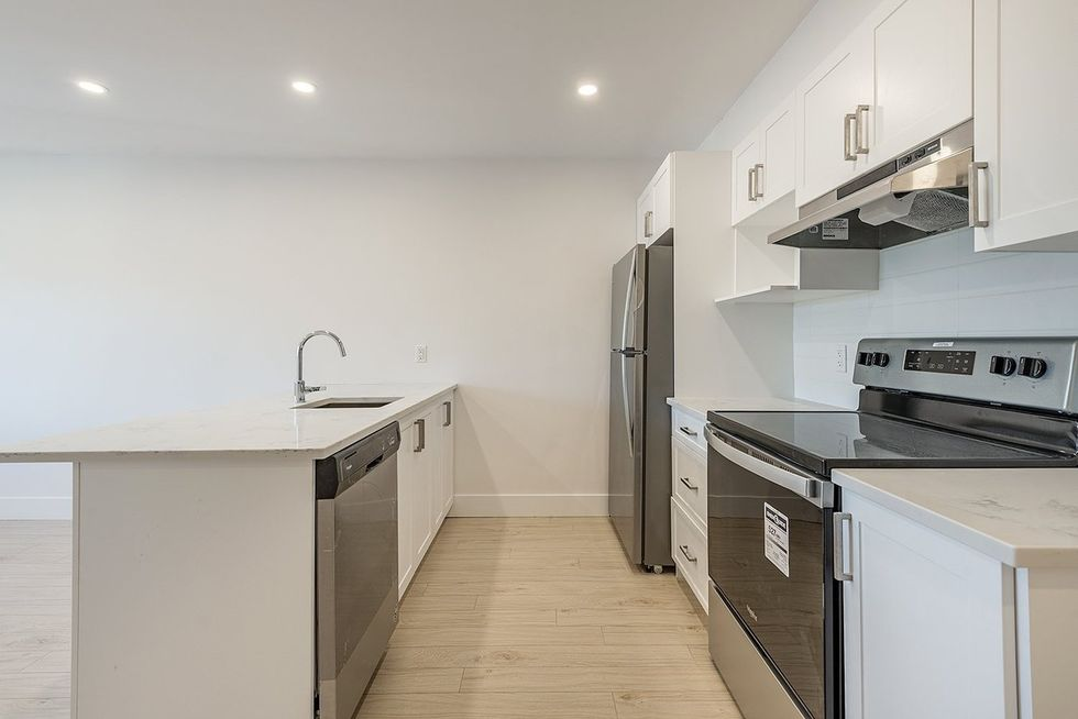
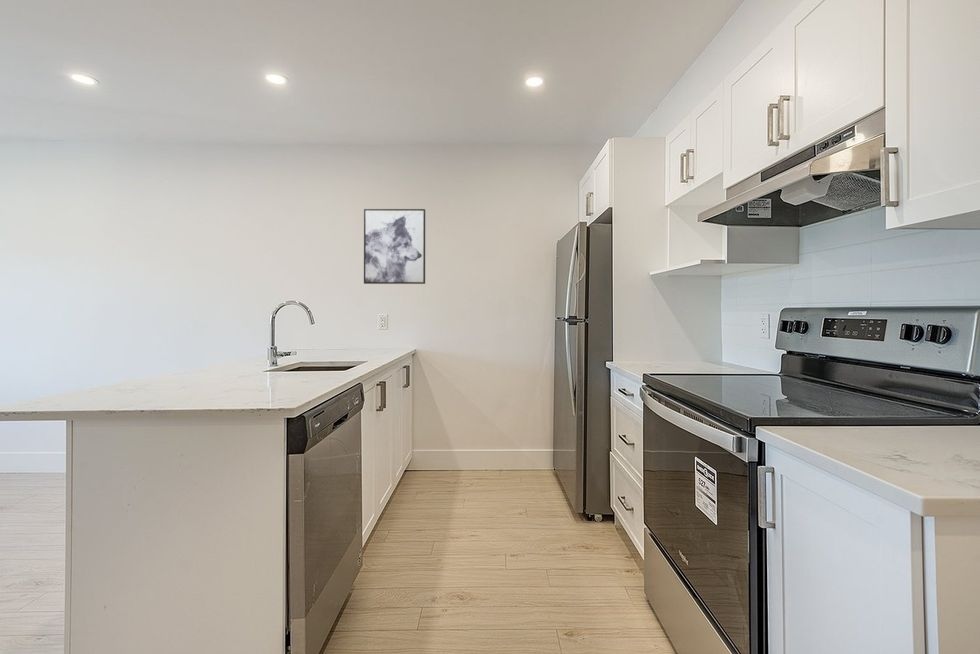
+ wall art (394, 246)
